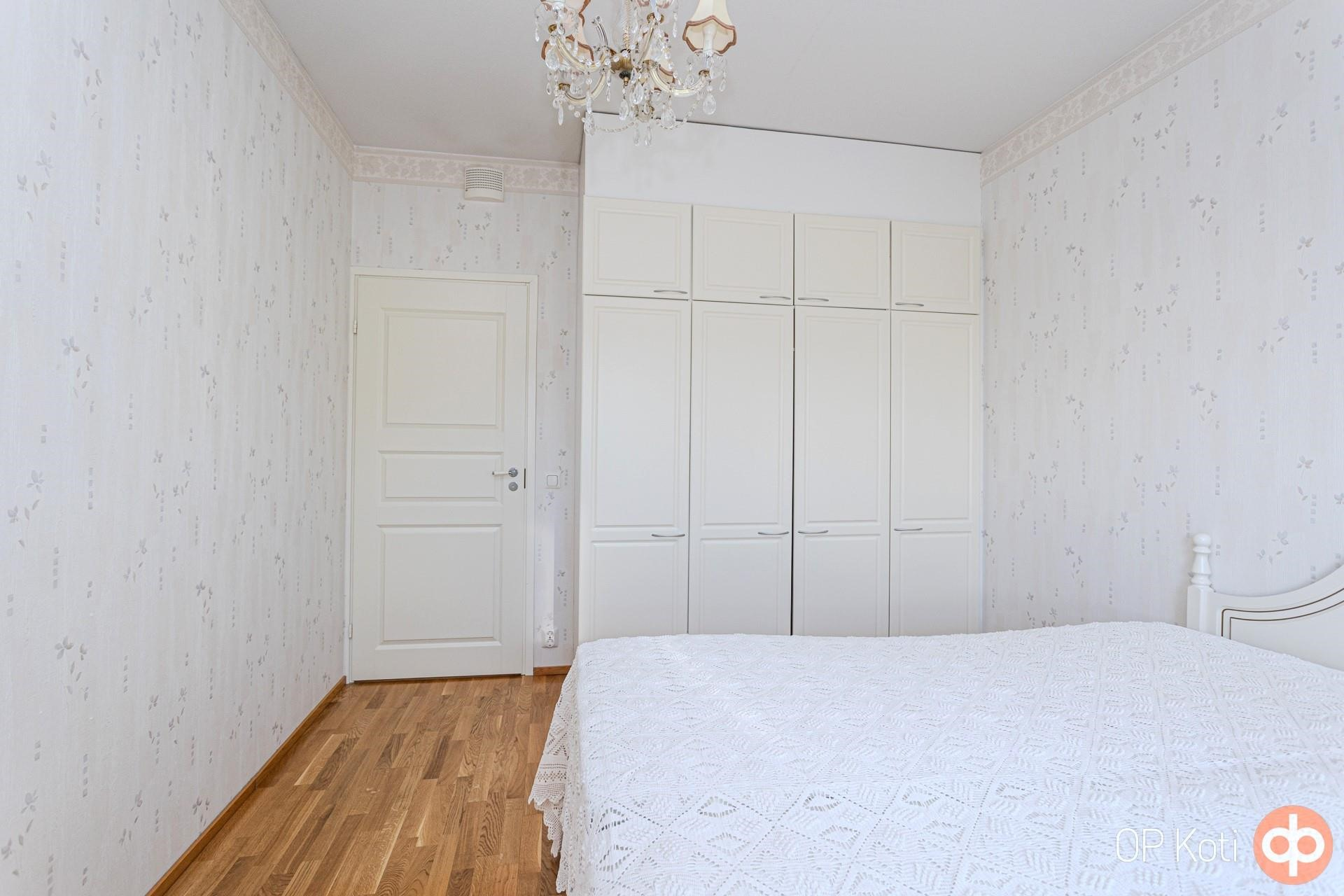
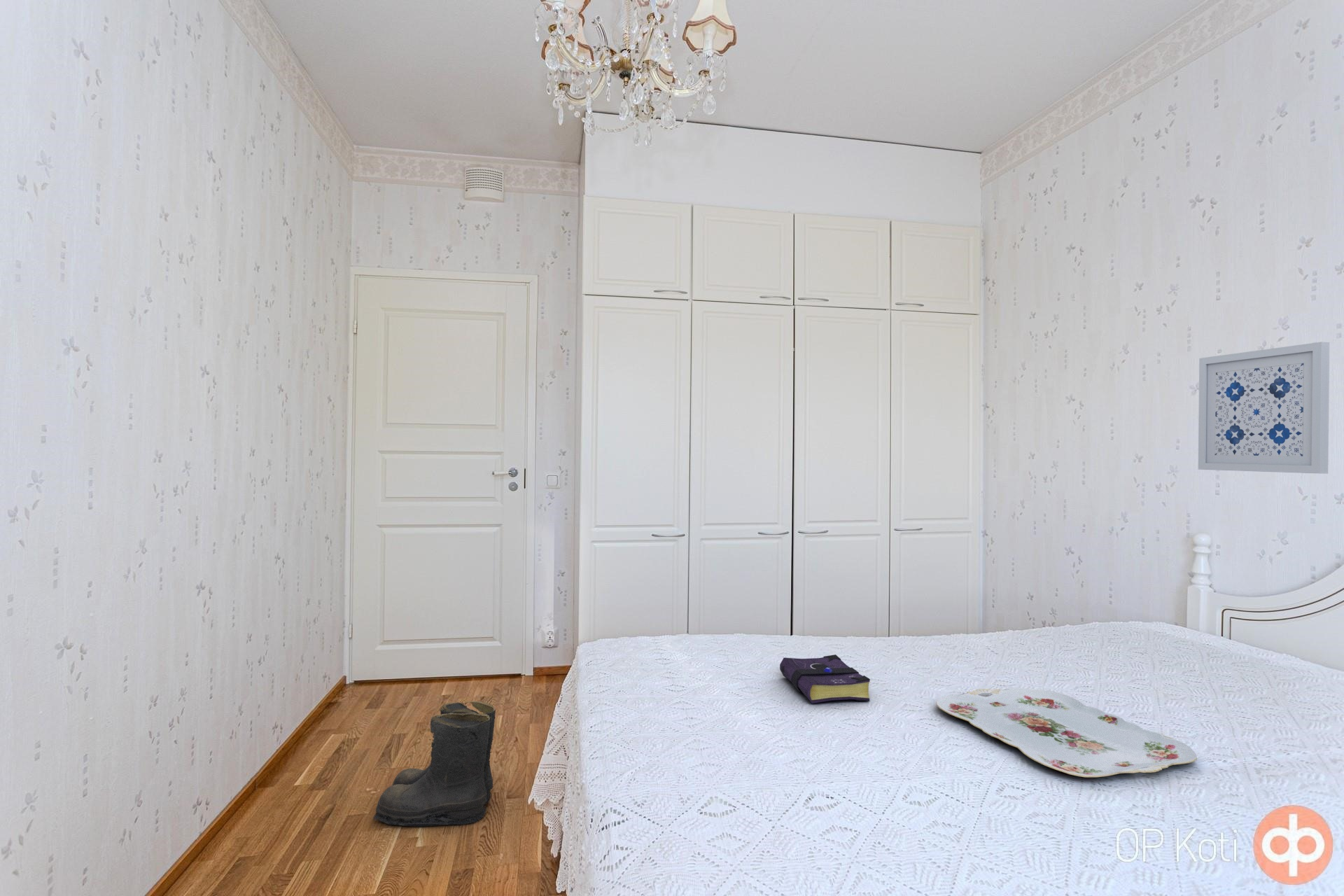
+ serving tray (1054, 728)
+ wall art (1258, 411)
+ book (822, 677)
+ boots (438, 758)
